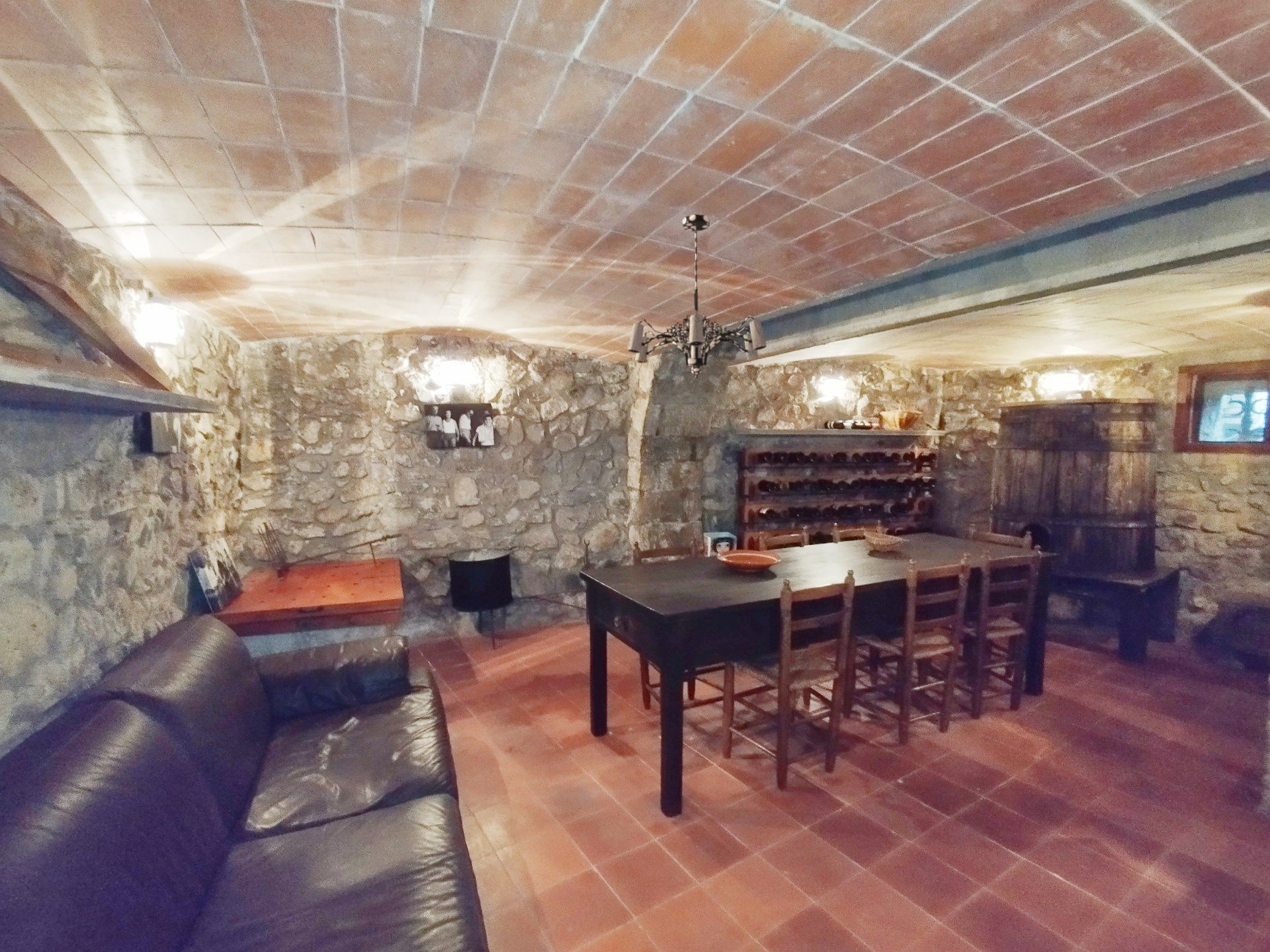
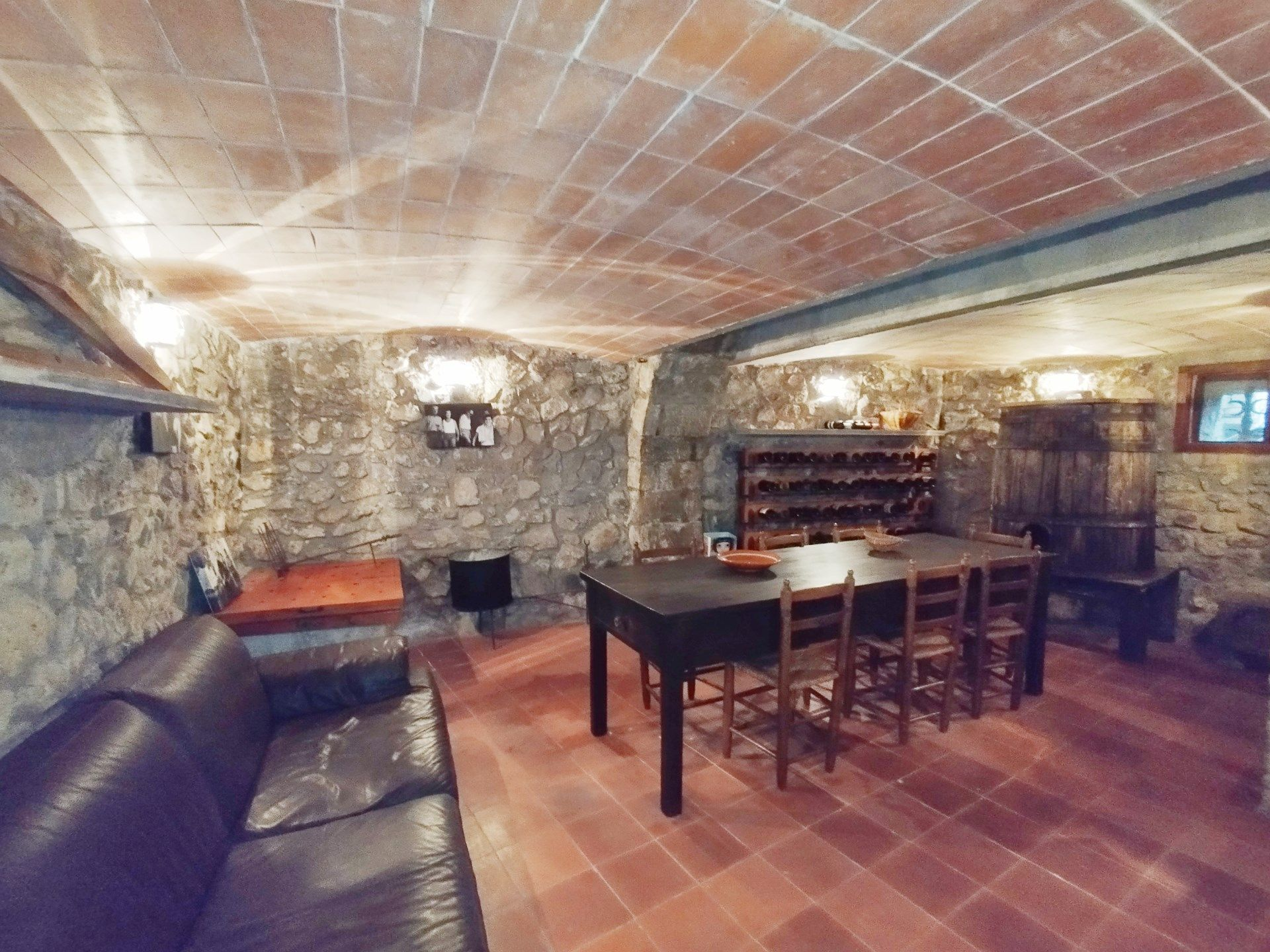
- chandelier (696, 299)
